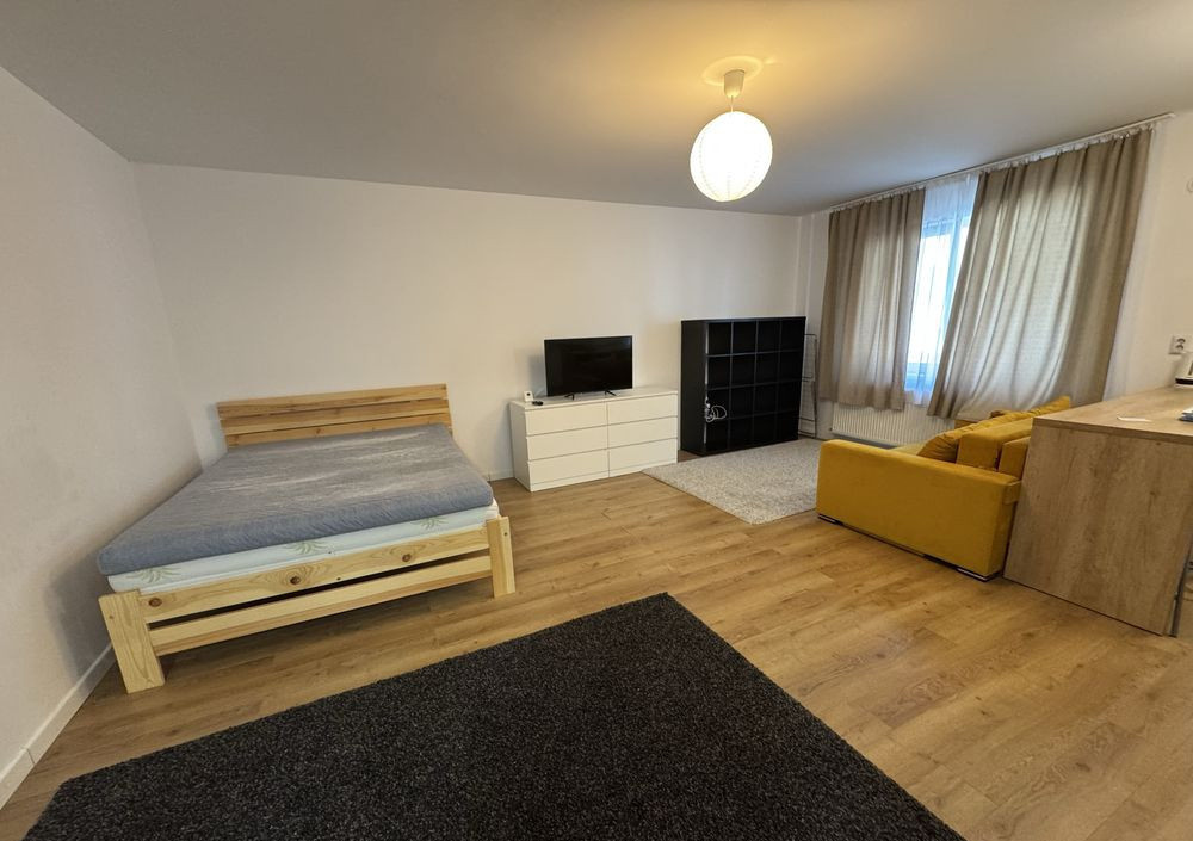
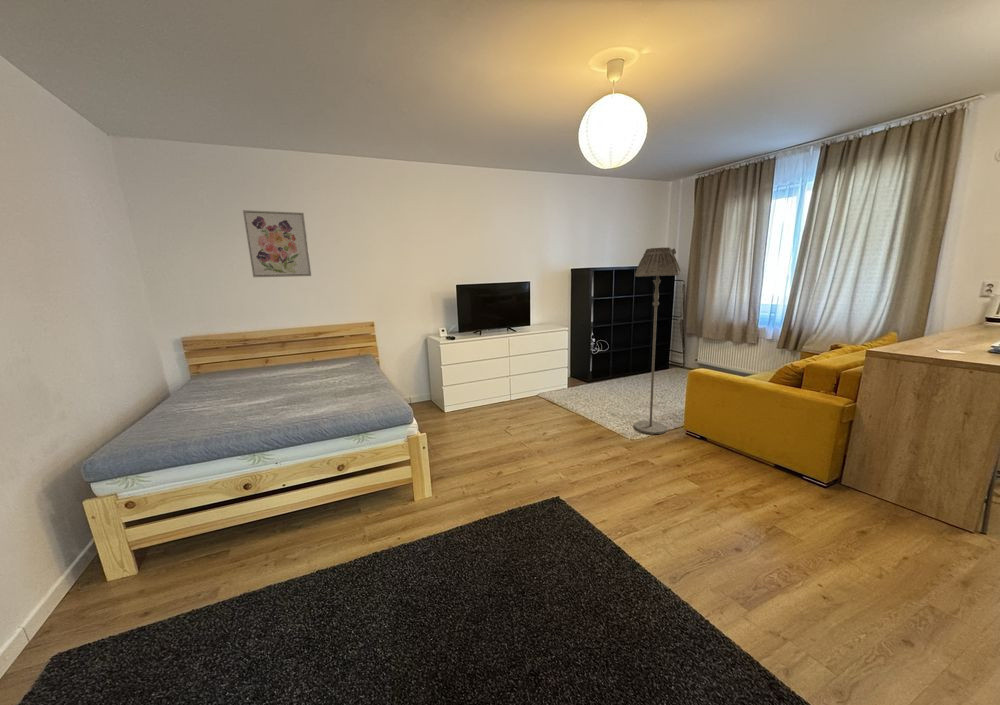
+ wall art (278, 244)
+ floor lamp (654, 342)
